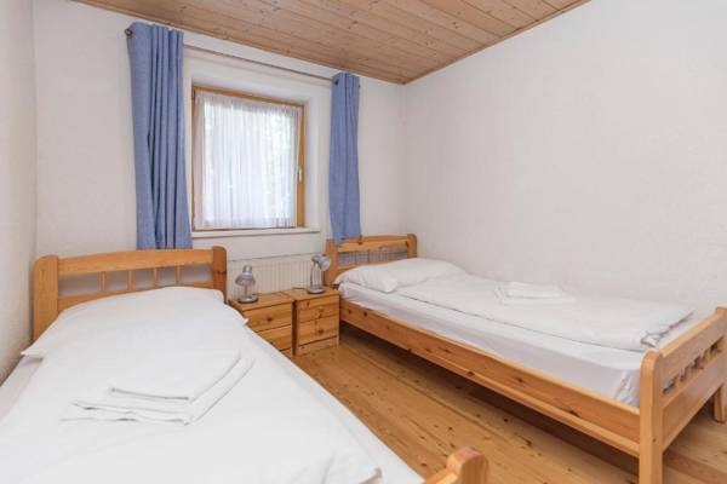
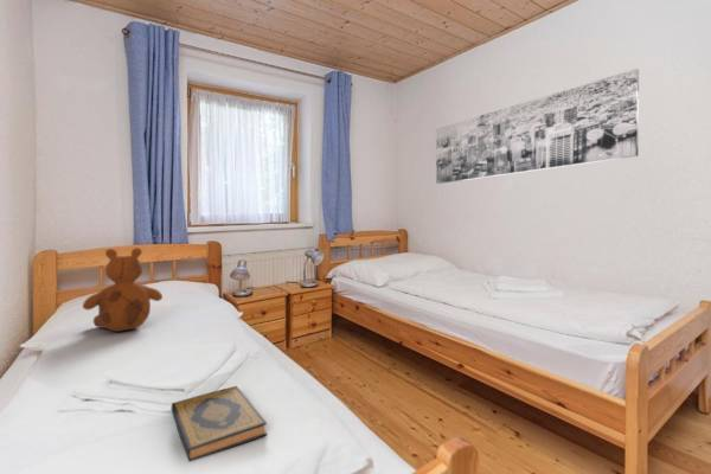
+ wall art (514, 139)
+ teddy bear (122, 288)
+ hardback book (216, 417)
